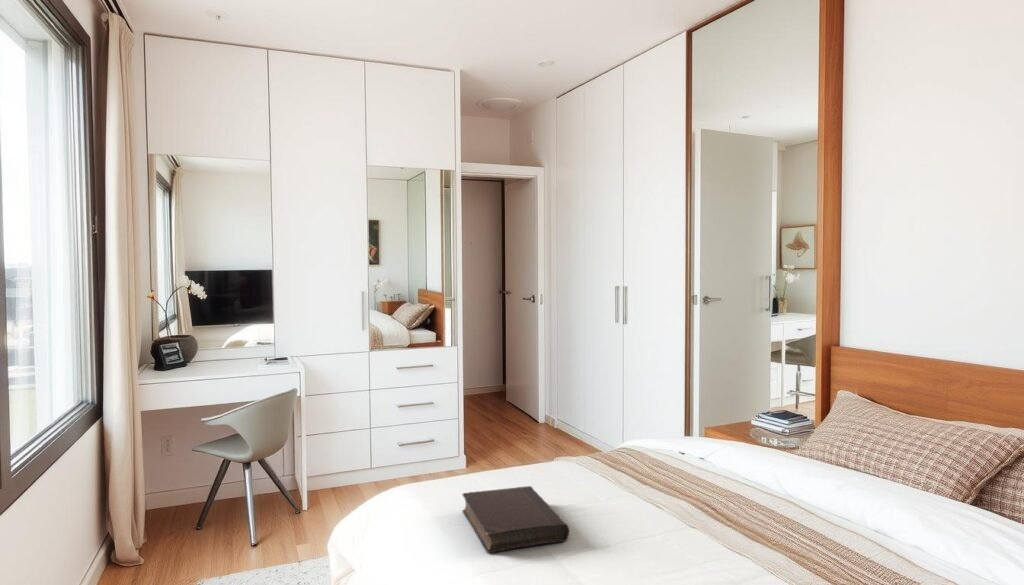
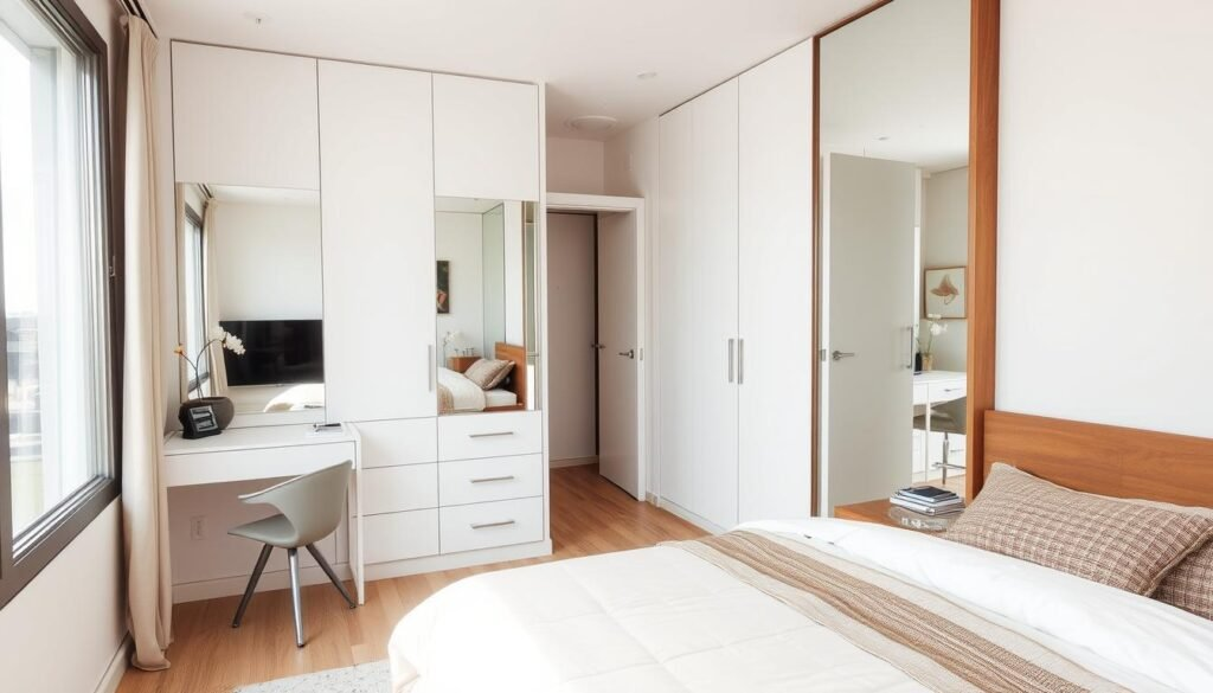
- book (512, 515)
